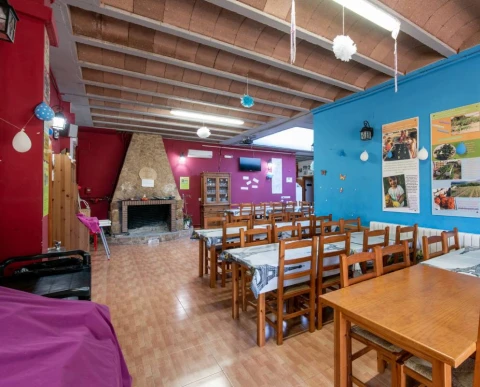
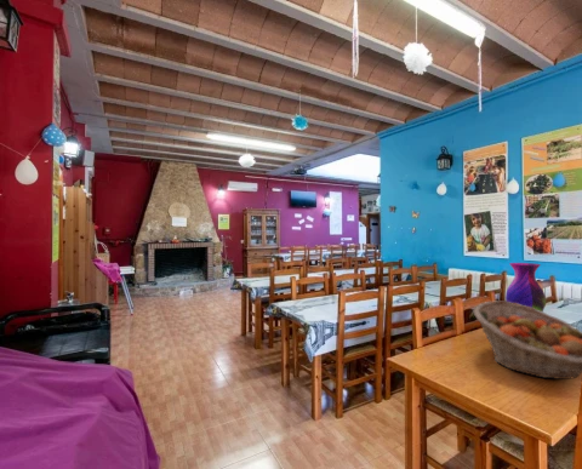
+ fruit basket (531, 336)
+ vase (525, 293)
